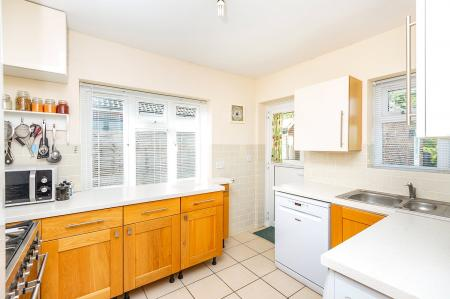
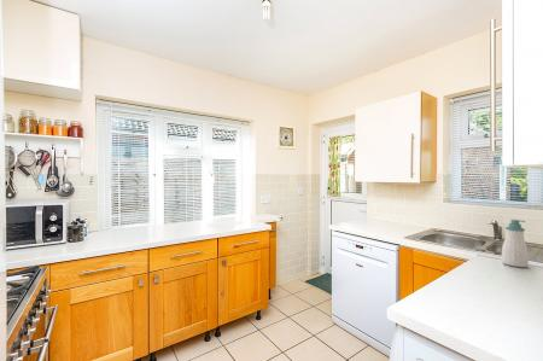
+ soap bottle (514, 241)
